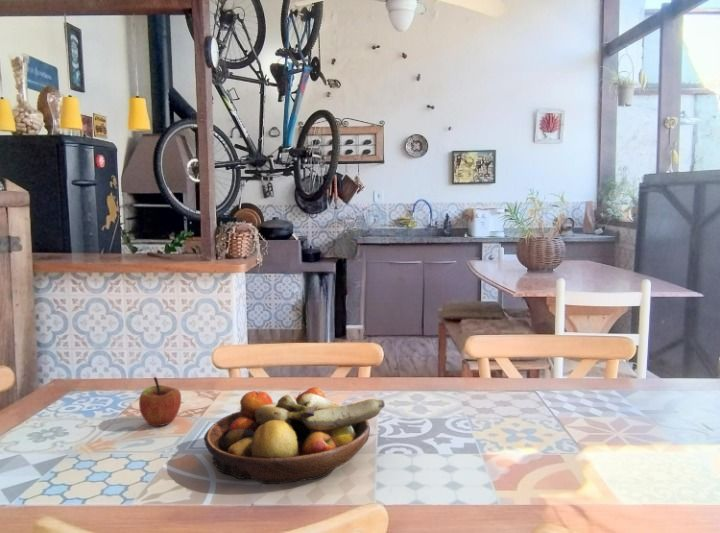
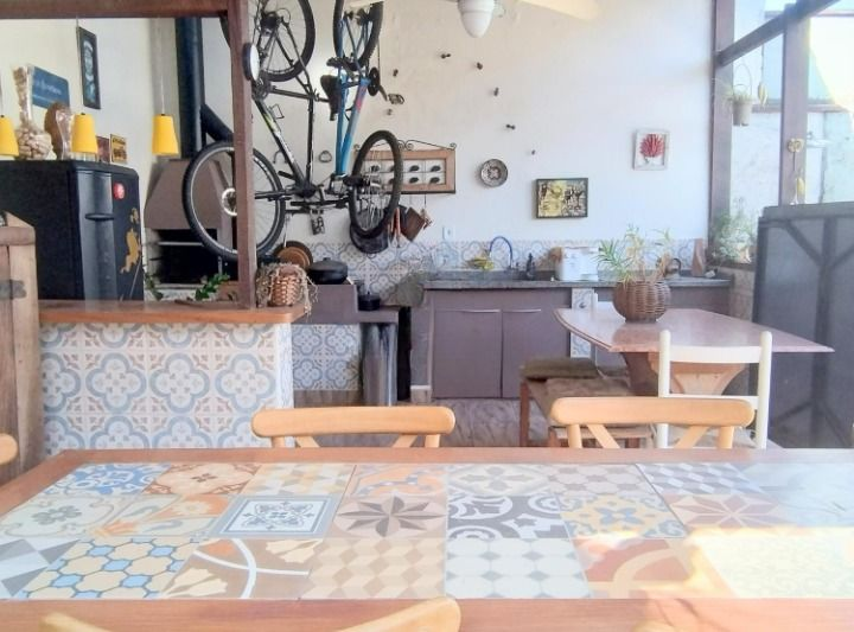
- apple (159, 399)
- fruit bowl (290, 420)
